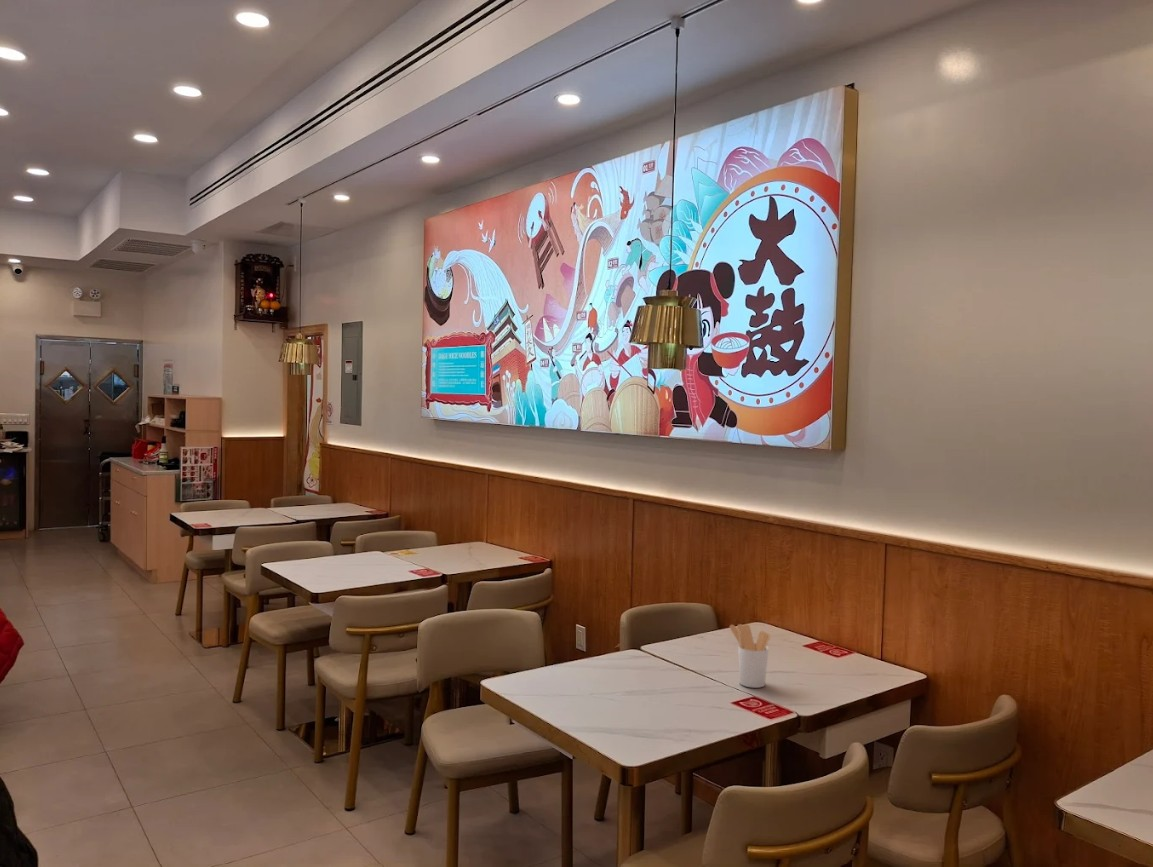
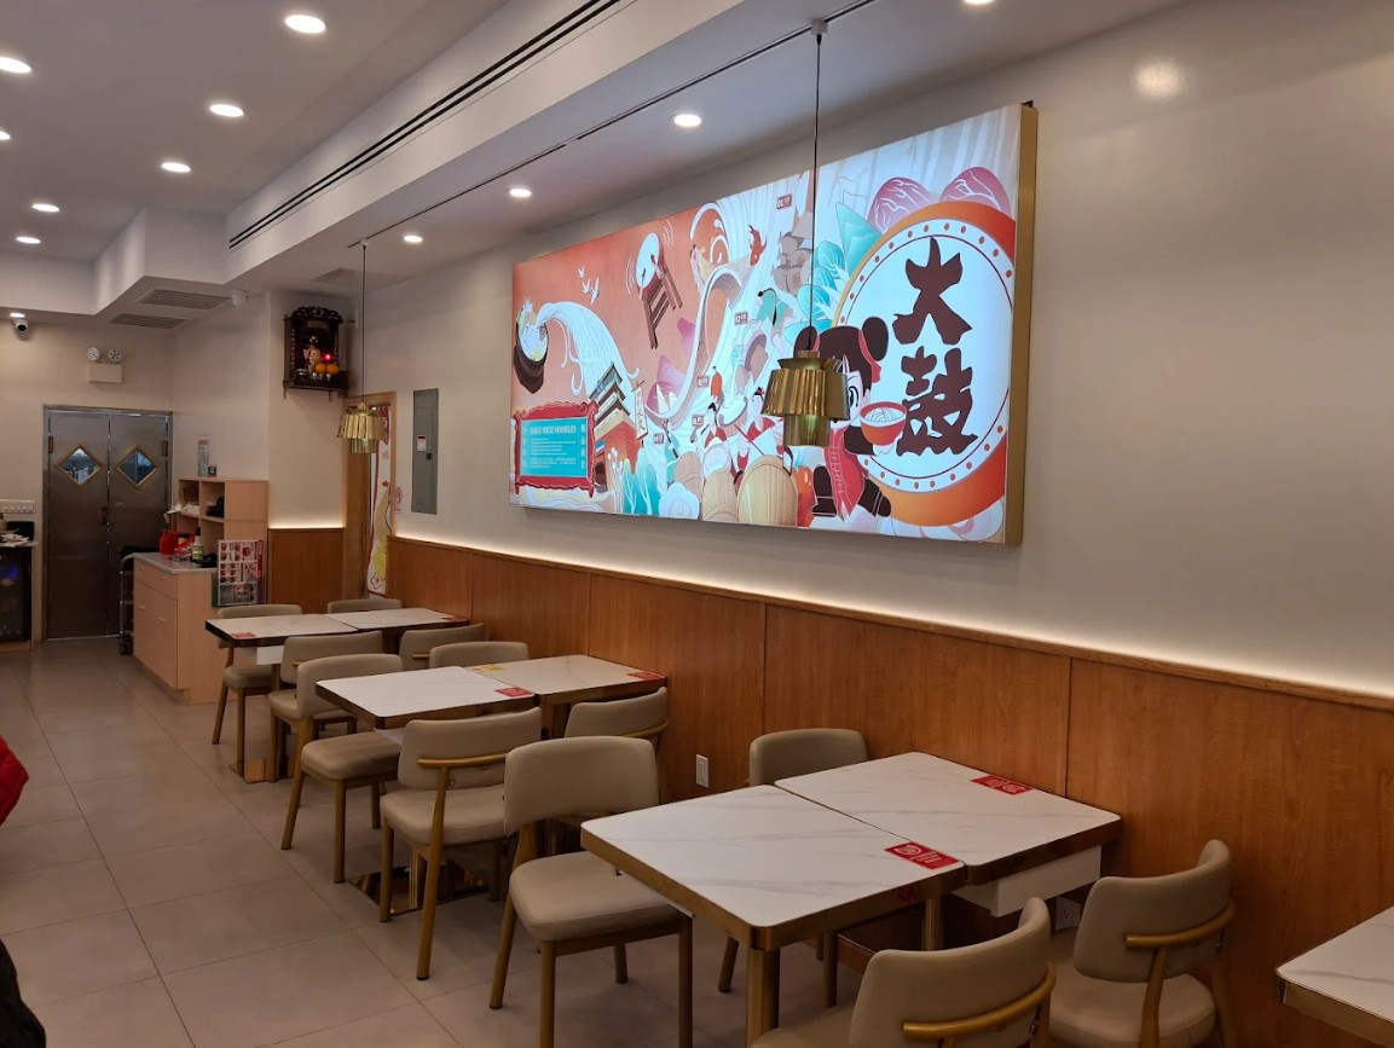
- utensil holder (748, 653)
